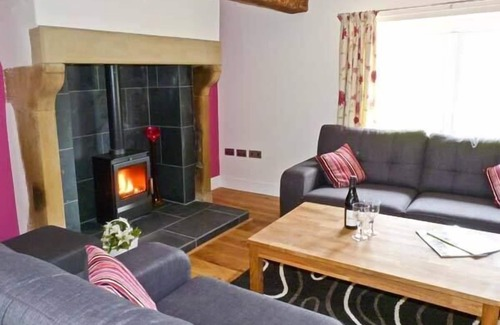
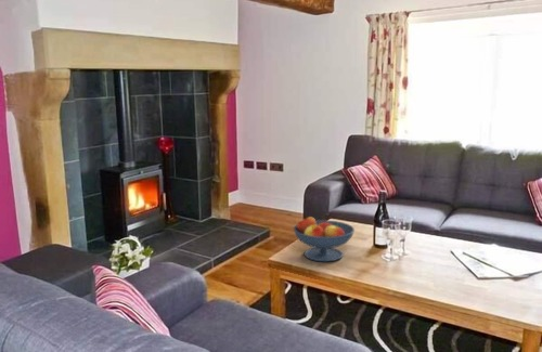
+ fruit bowl (323, 236)
